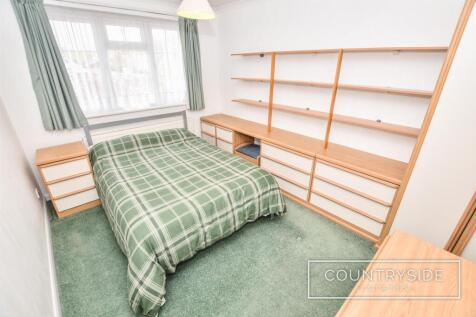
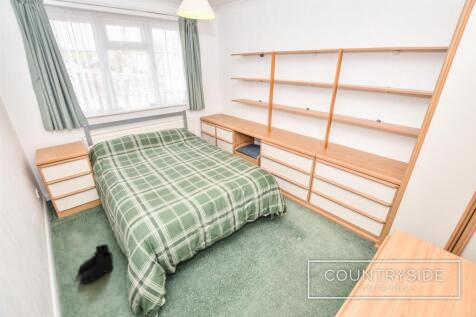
+ boots (94, 261)
